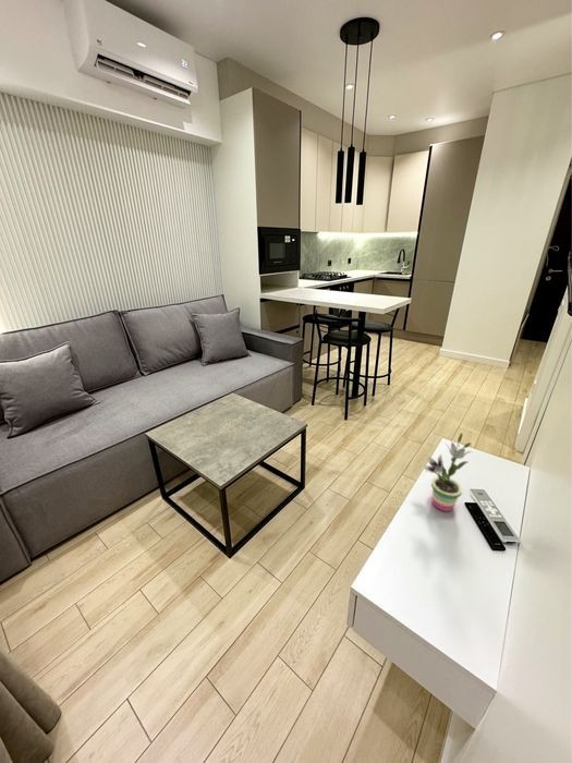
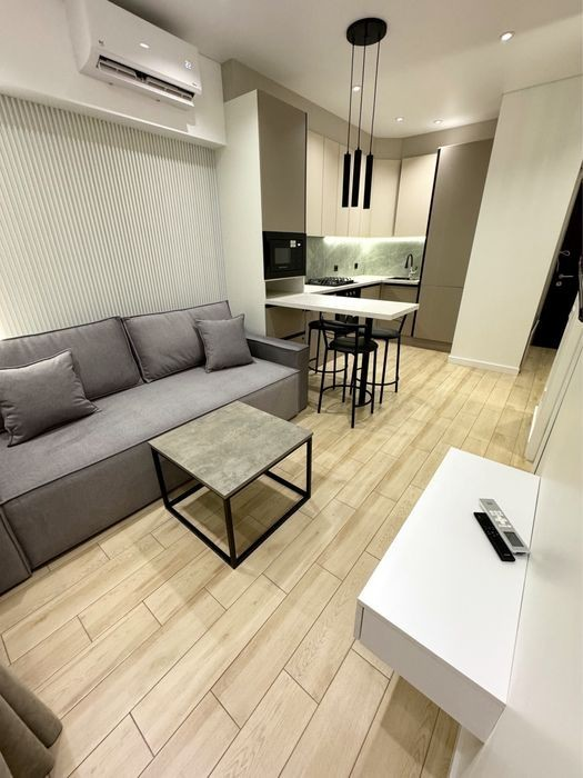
- potted plant (443, 467)
